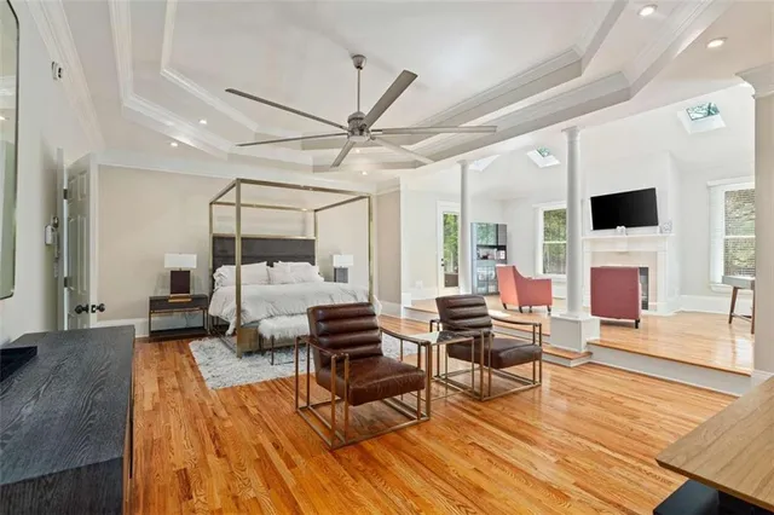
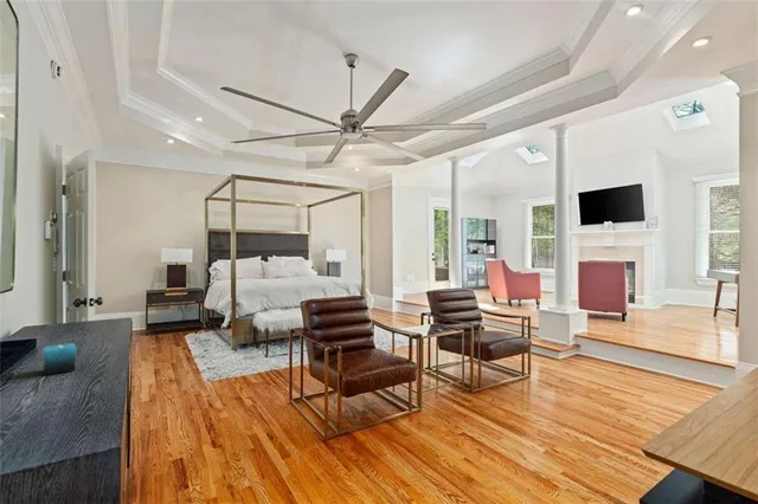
+ candle (59, 353)
